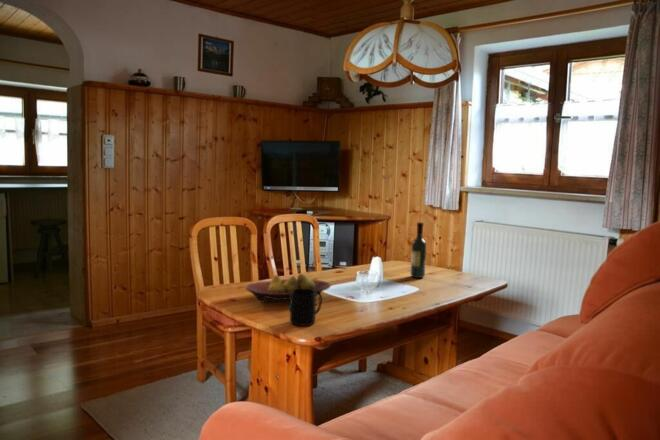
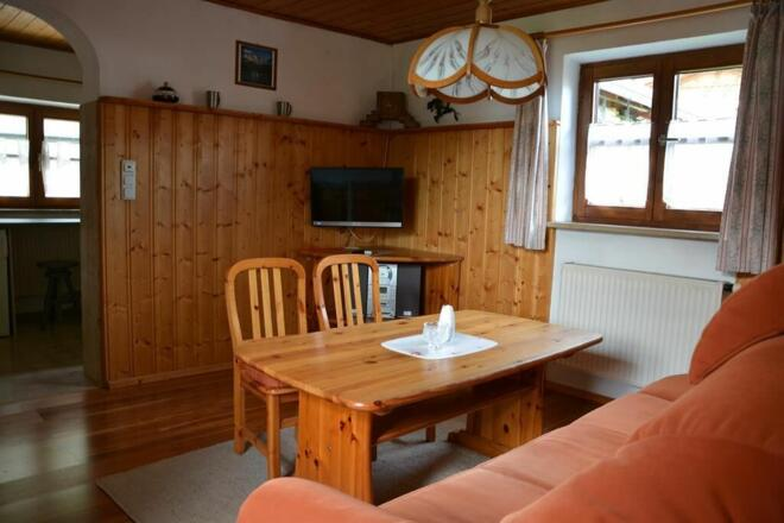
- wine bottle (418, 249)
- fruit bowl (288, 286)
- mug (306, 306)
